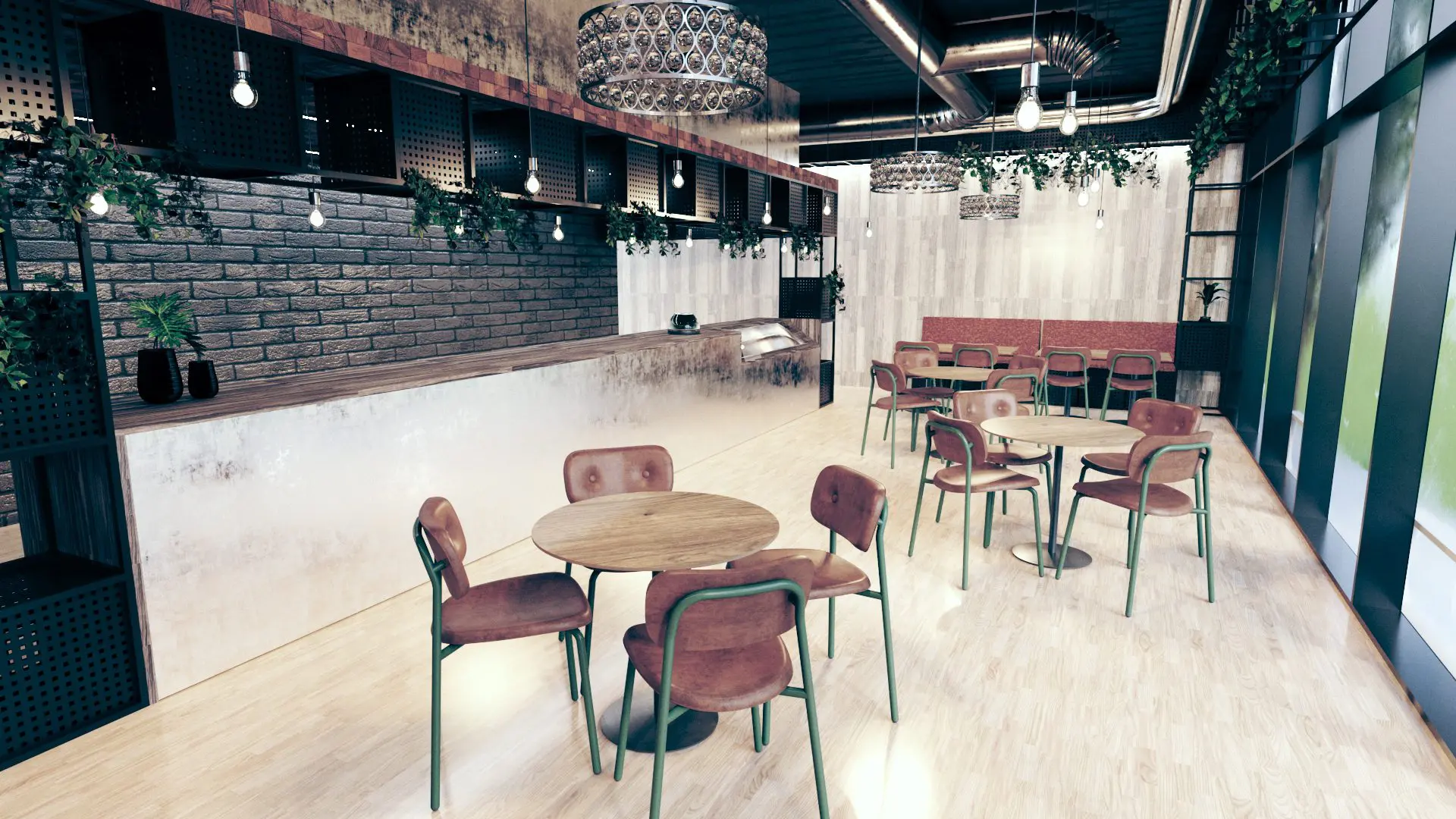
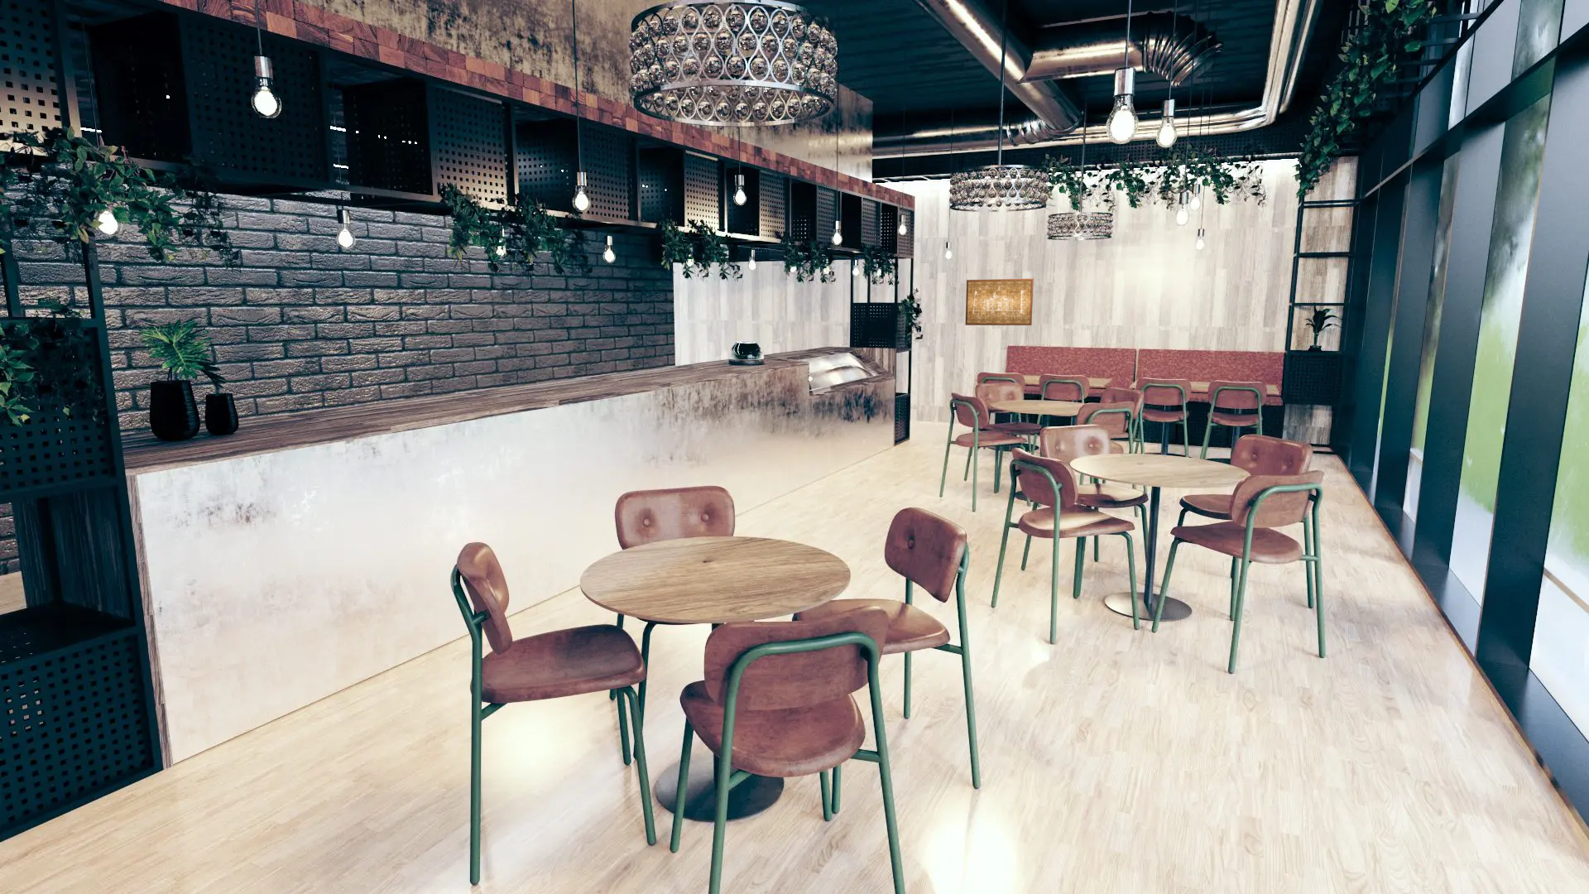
+ wall art (999, 302)
